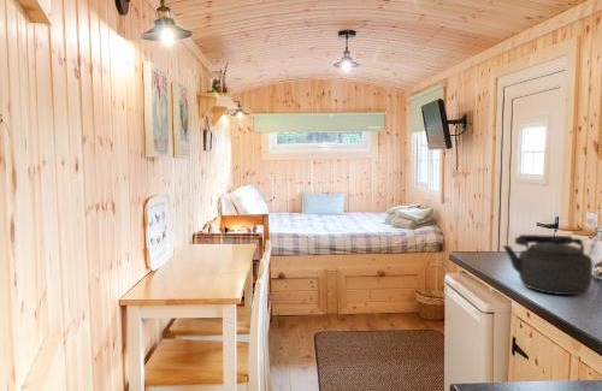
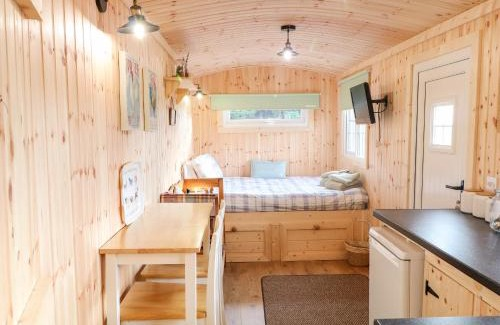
- kettle (551, 262)
